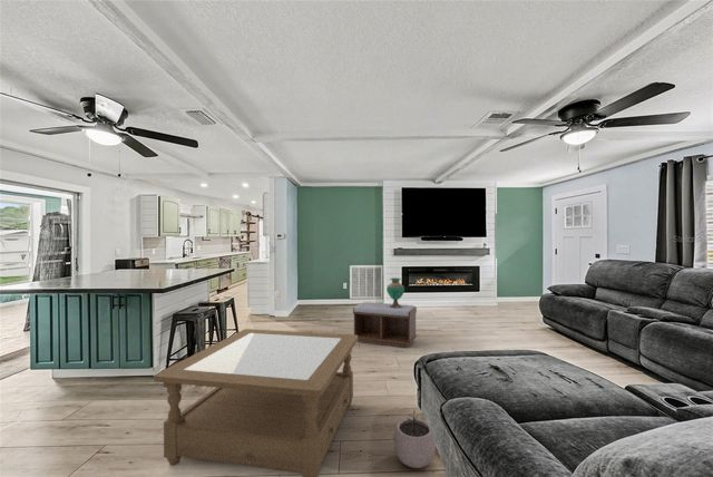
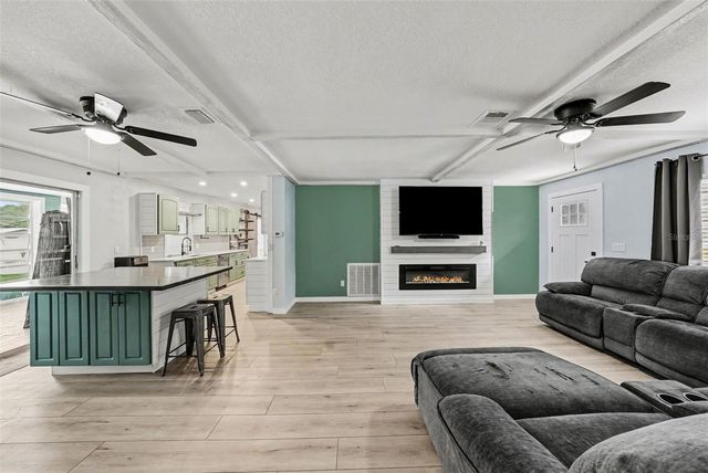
- decorative urn (395, 292)
- coffee table (273, 390)
- bench (384, 322)
- plant pot (413, 437)
